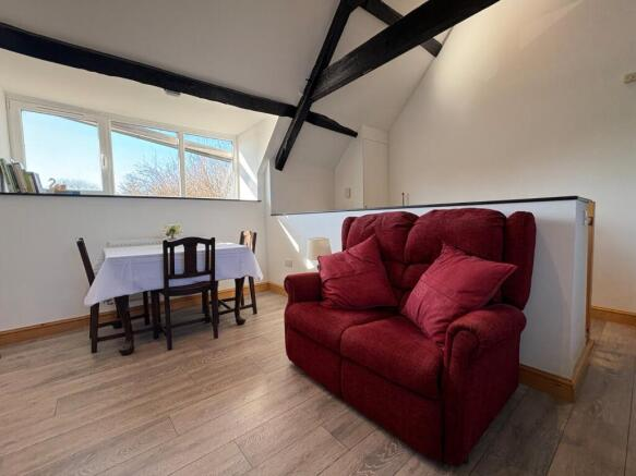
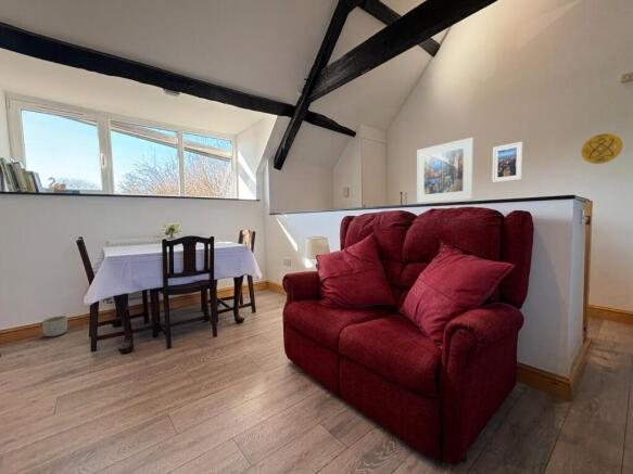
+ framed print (442, 172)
+ planter (55, 326)
+ medallion (600, 149)
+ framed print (506, 163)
